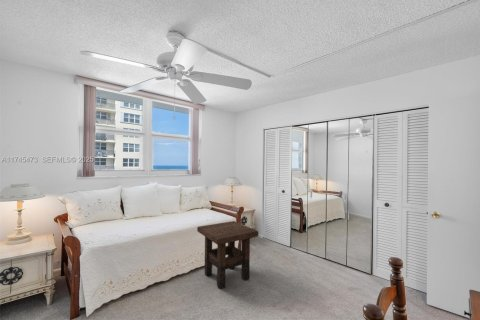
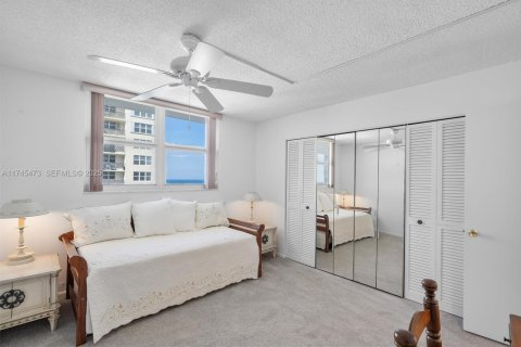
- side table (226, 252)
